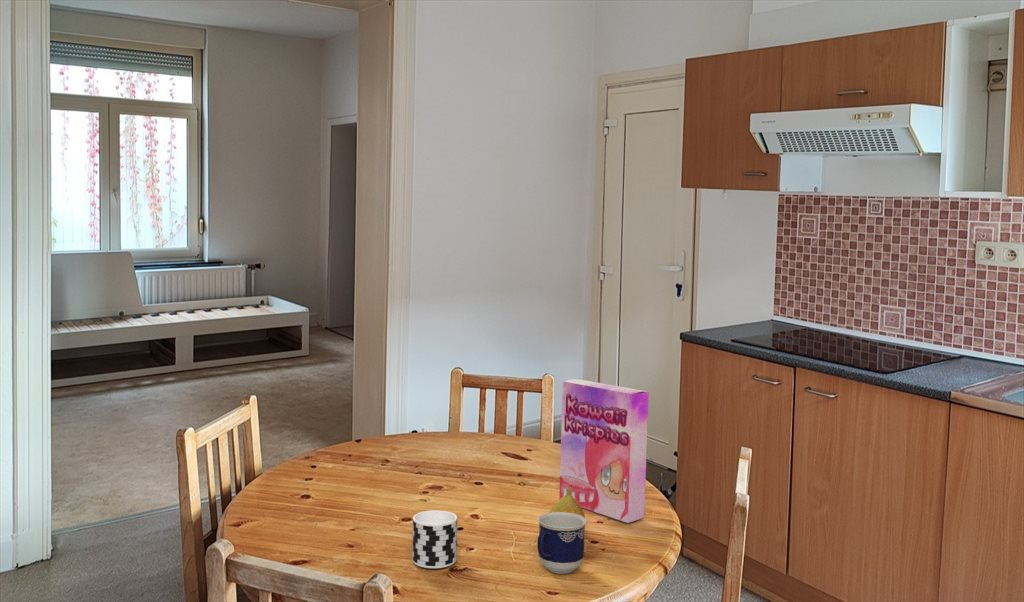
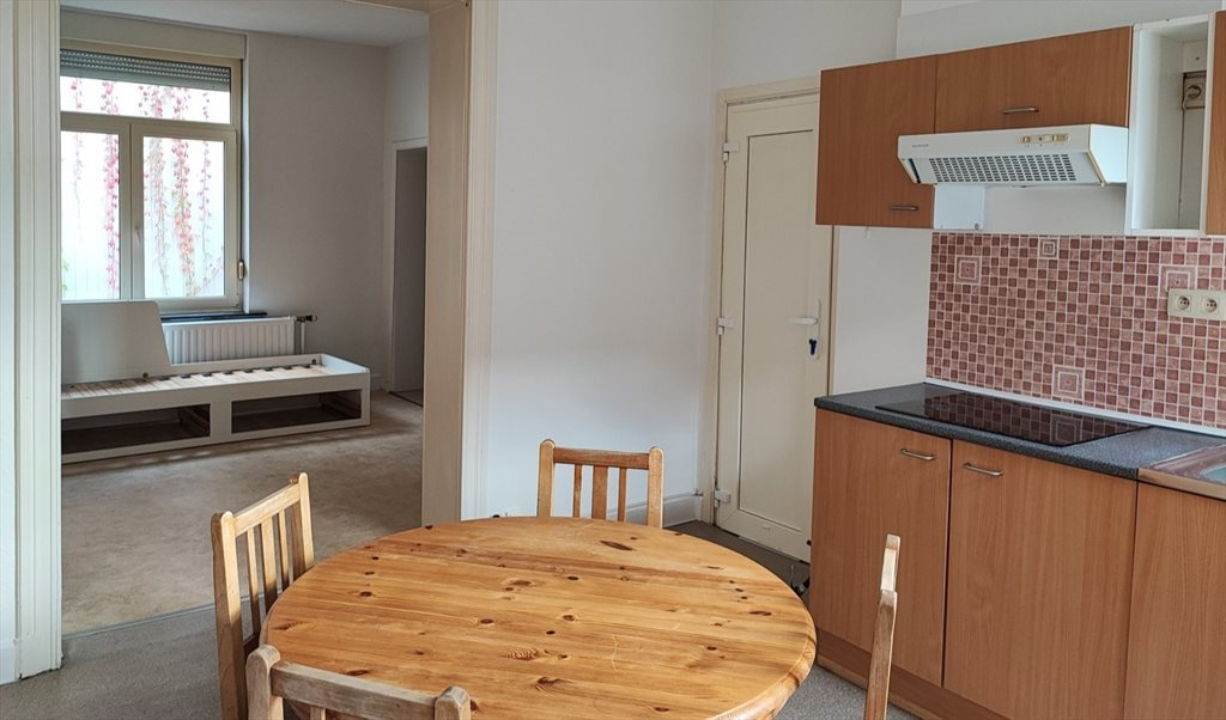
- fruit (566, 510)
- cereal box (602, 447)
- cup (430, 536)
- cup (557, 546)
